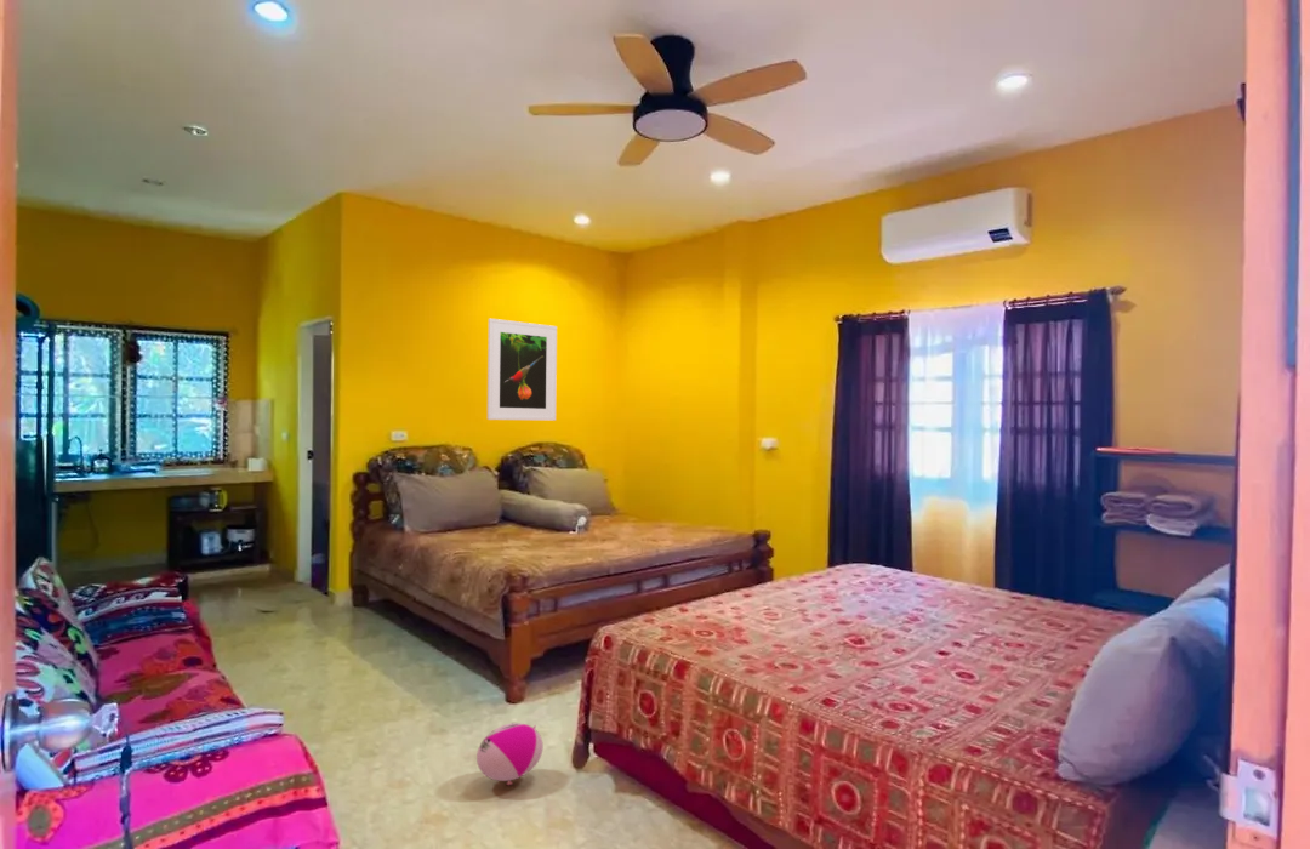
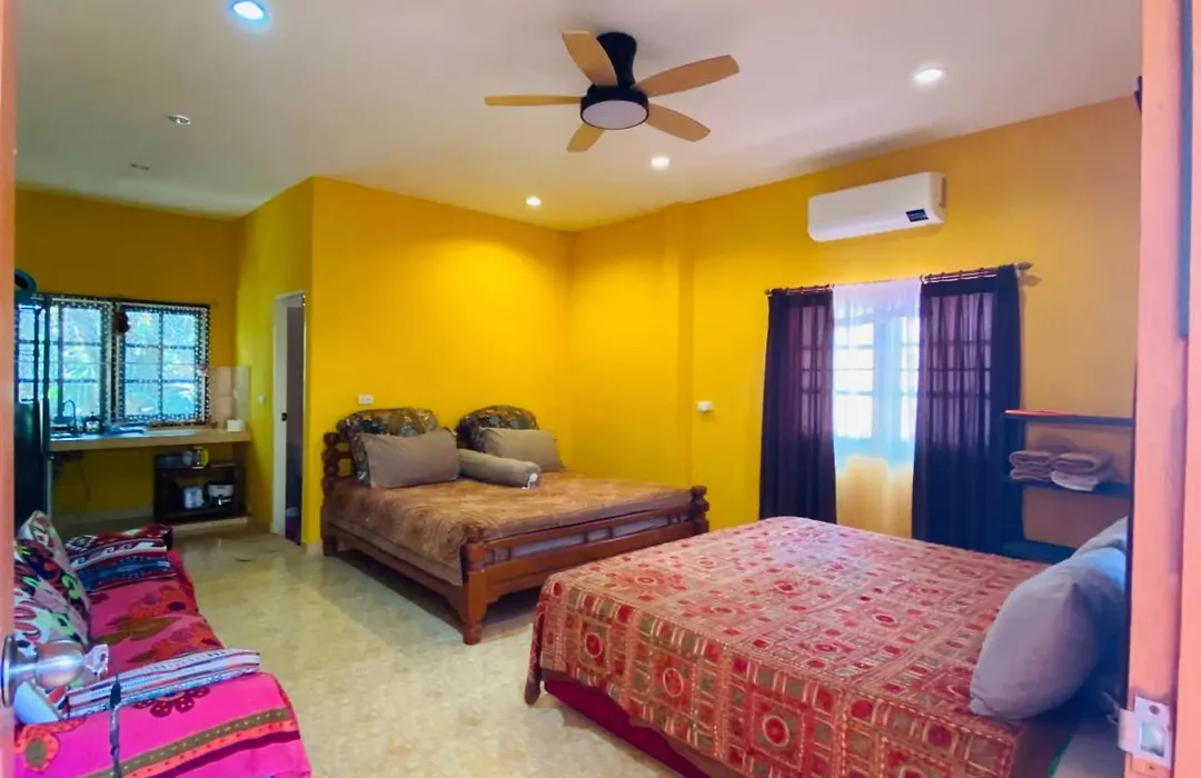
- ball (509, 754)
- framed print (523, 371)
